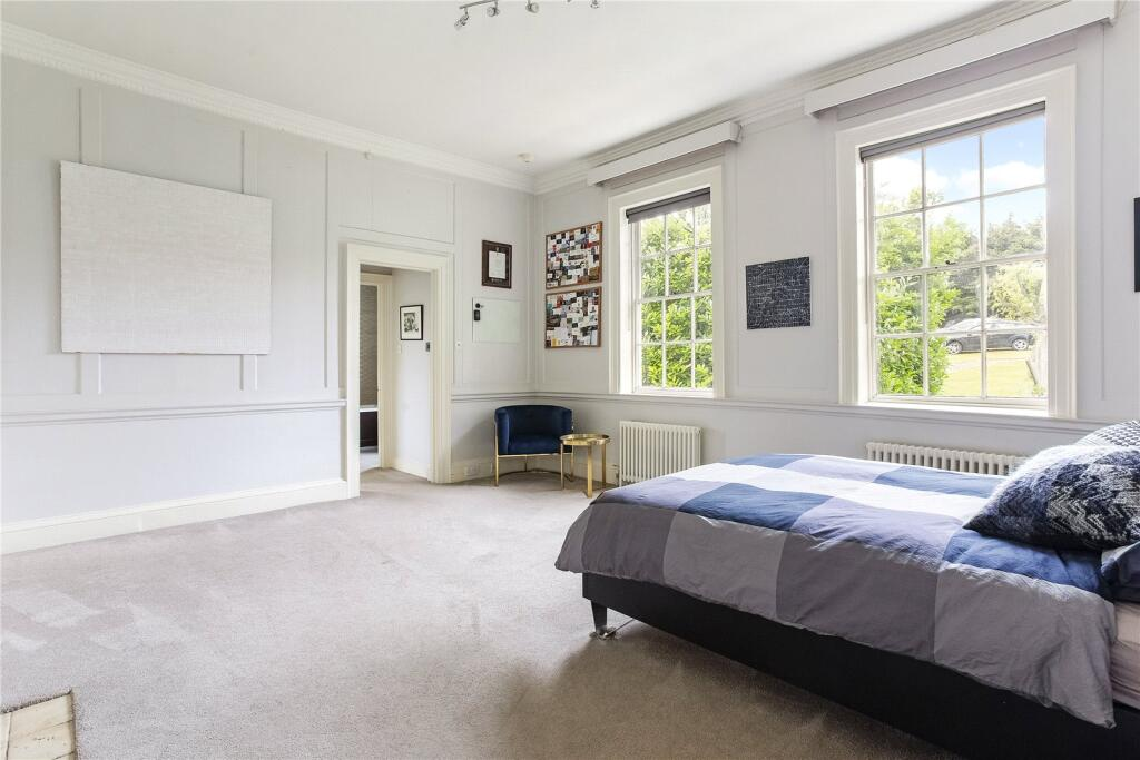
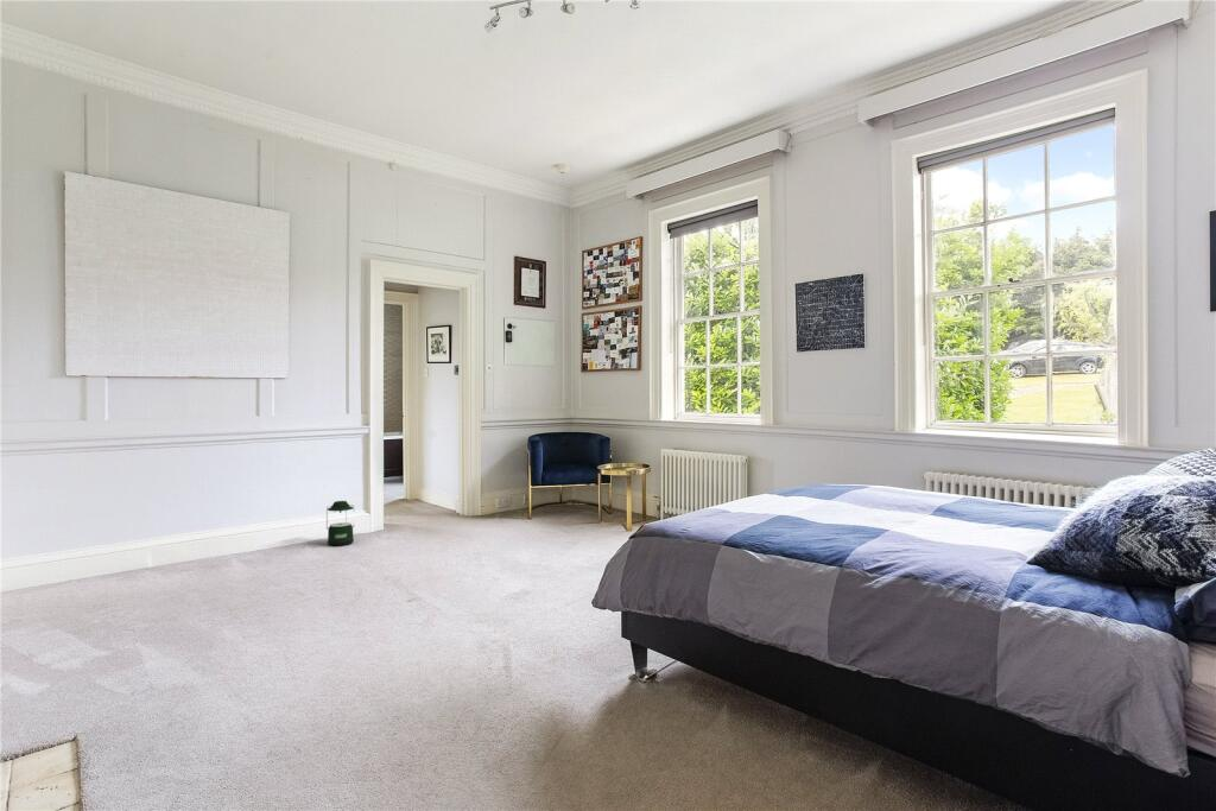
+ lantern (340, 522)
